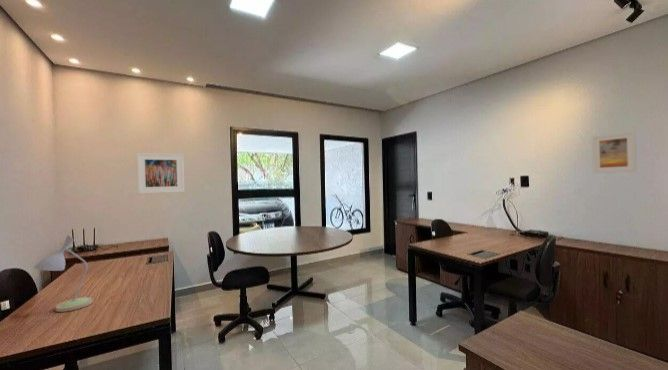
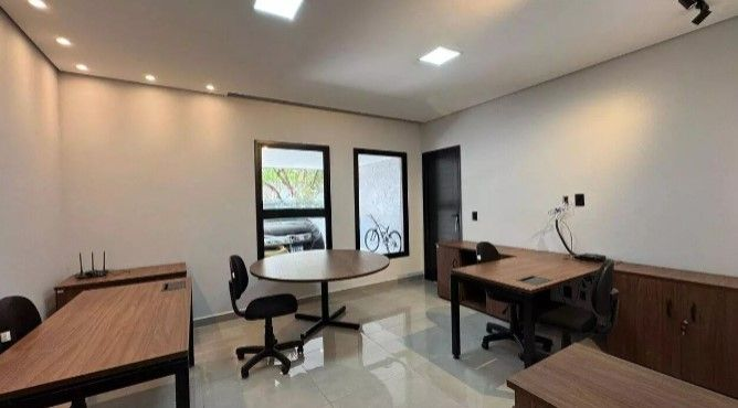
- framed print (161, 173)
- desk lamp (63, 269)
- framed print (613, 153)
